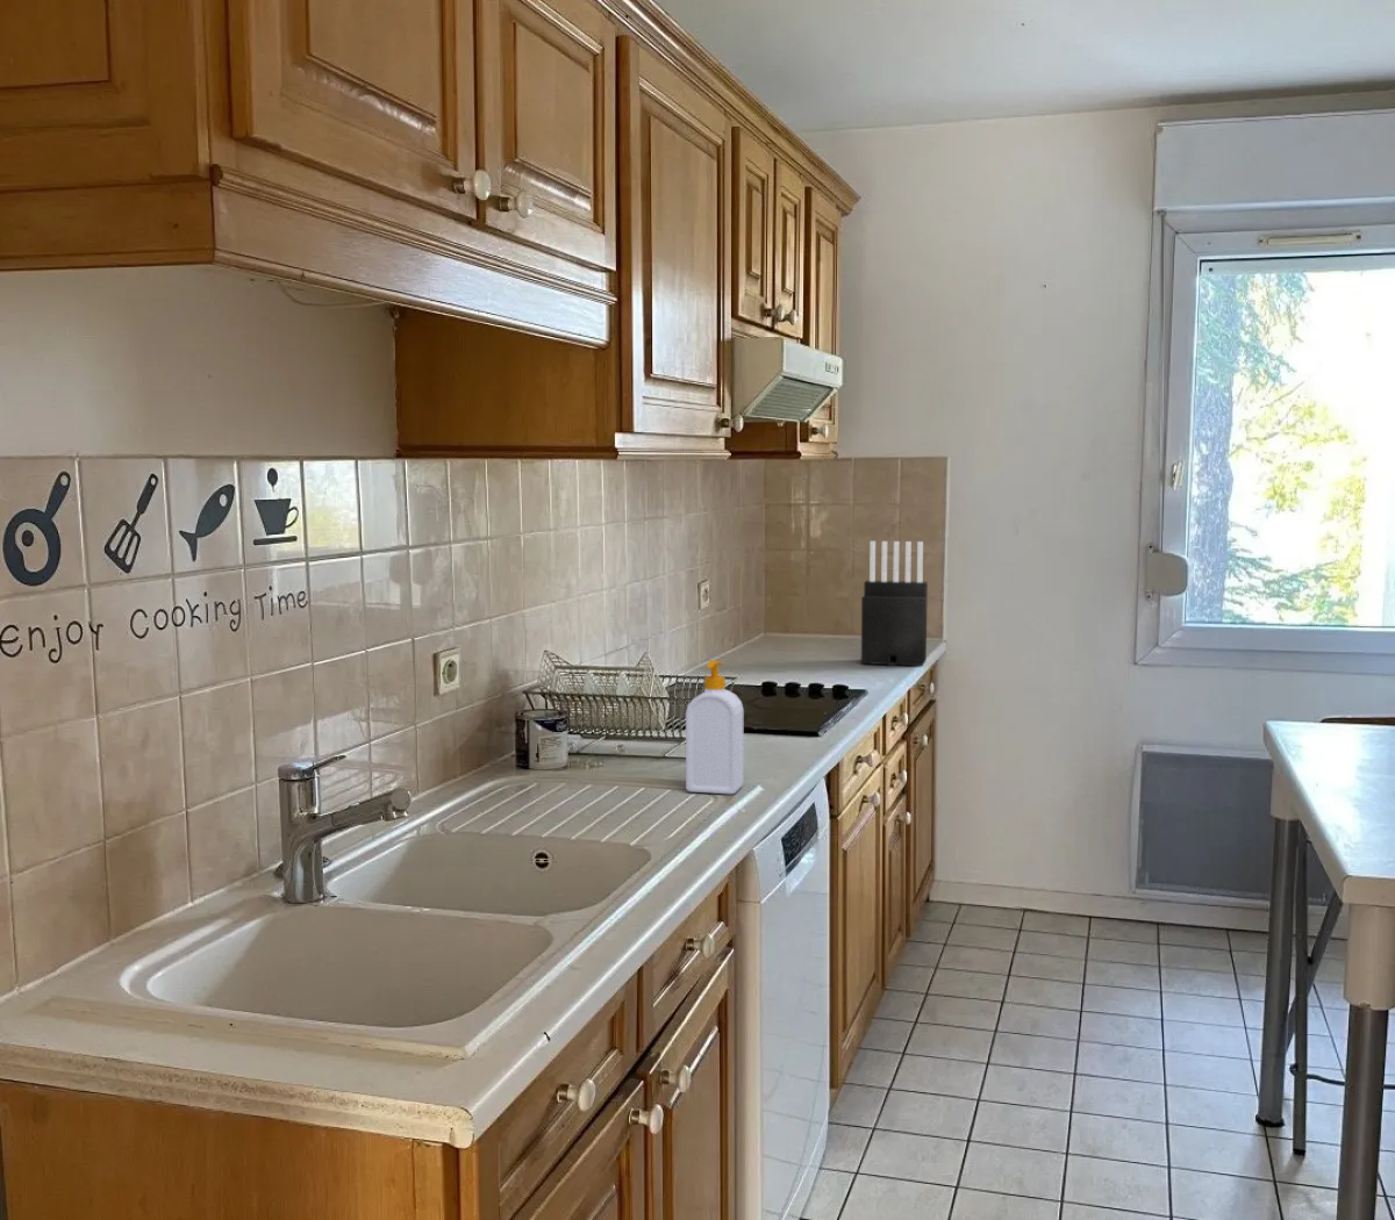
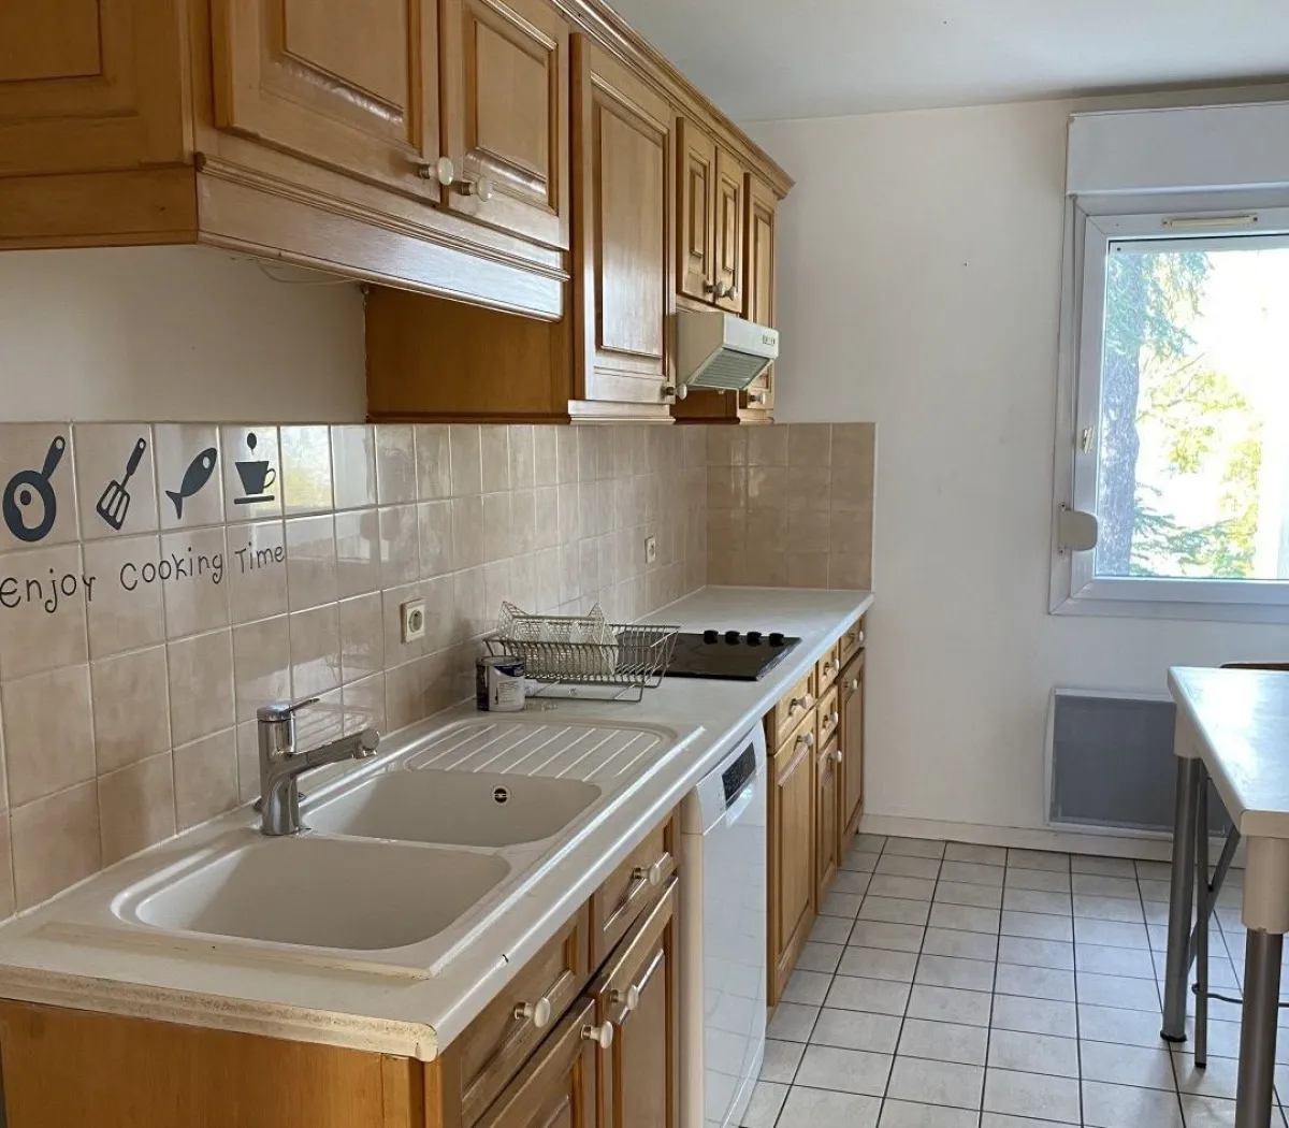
- soap bottle (714, 726)
- knife block (894, 602)
